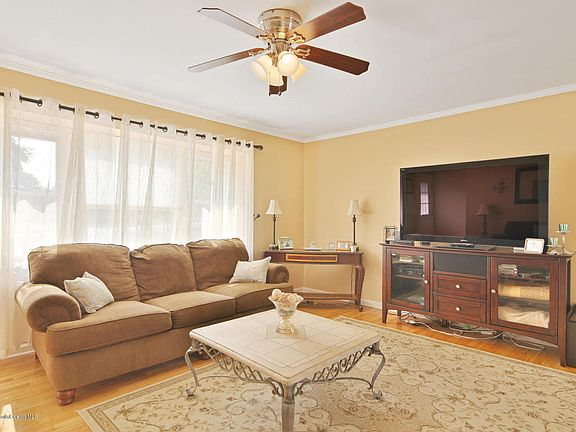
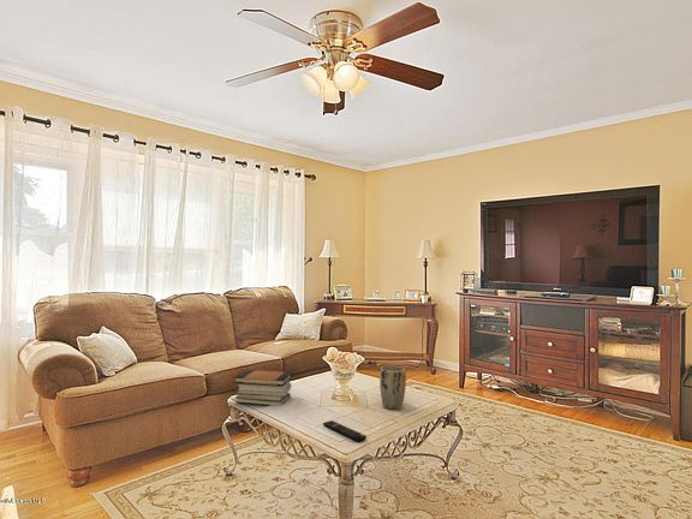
+ remote control (344, 430)
+ book stack (263, 387)
+ plant pot (392, 387)
